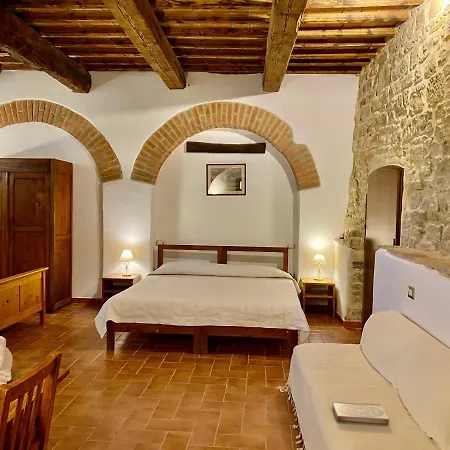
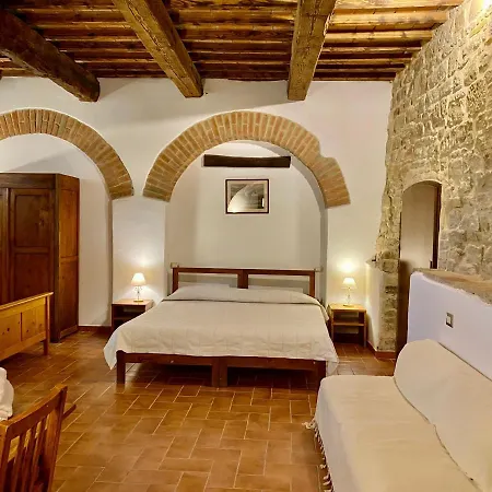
- book (359, 412)
